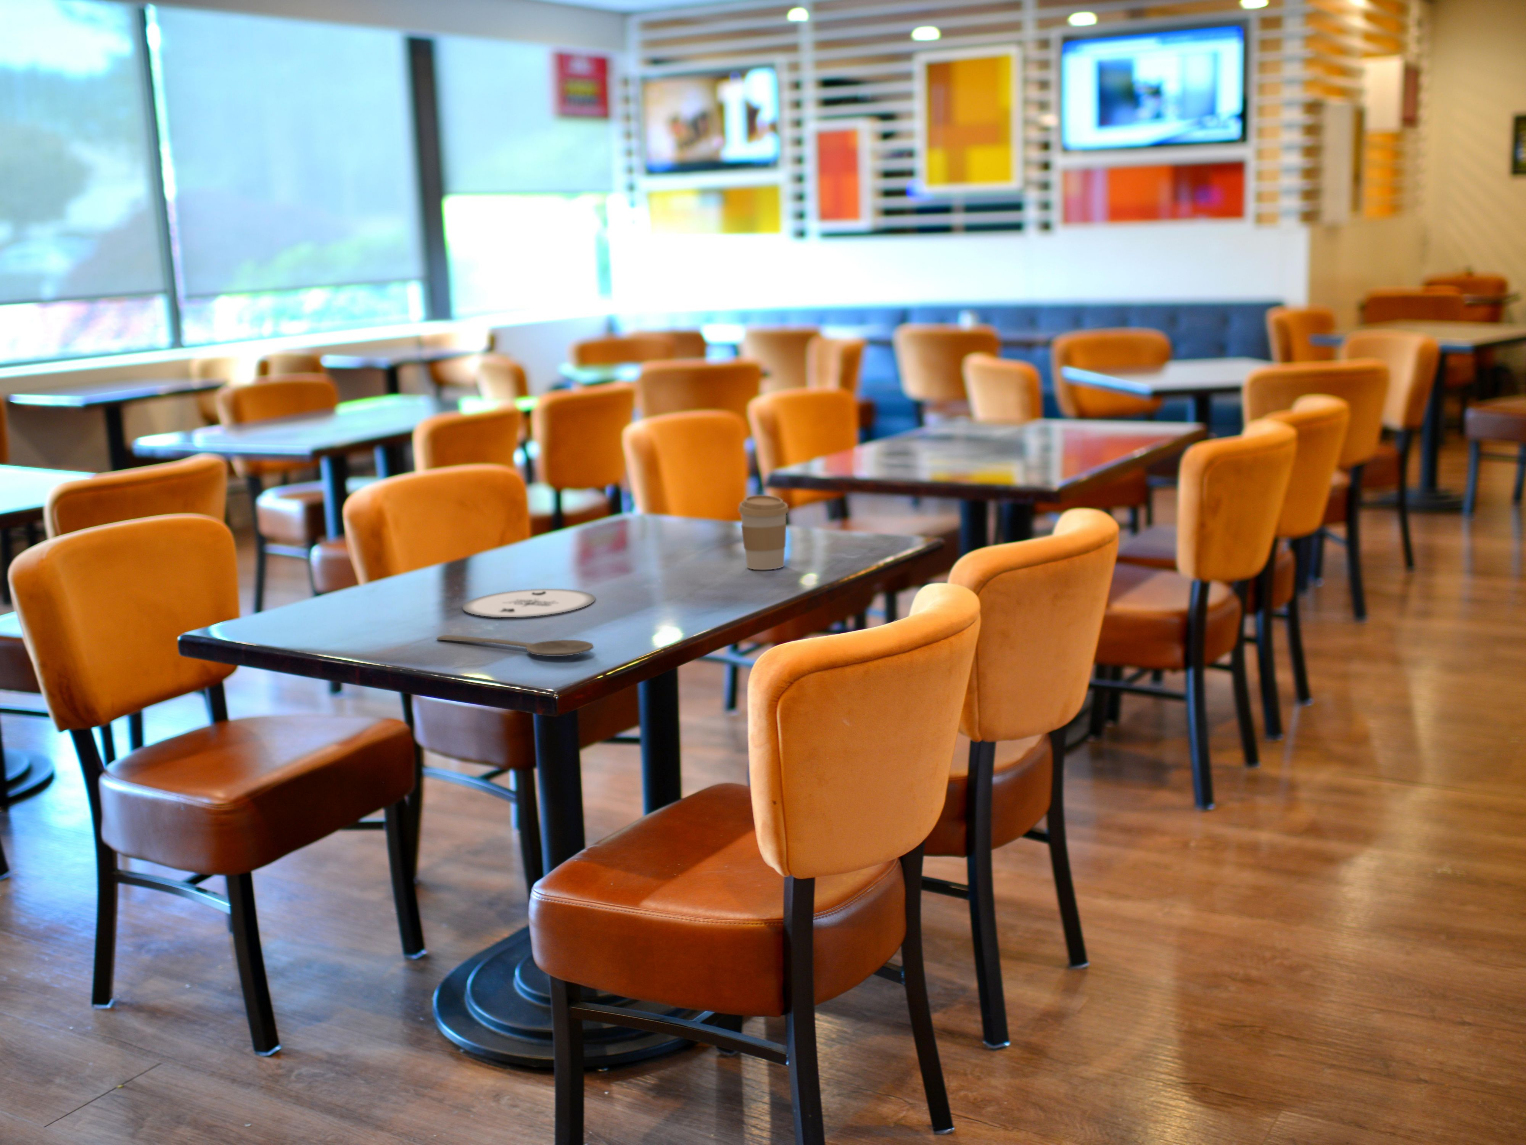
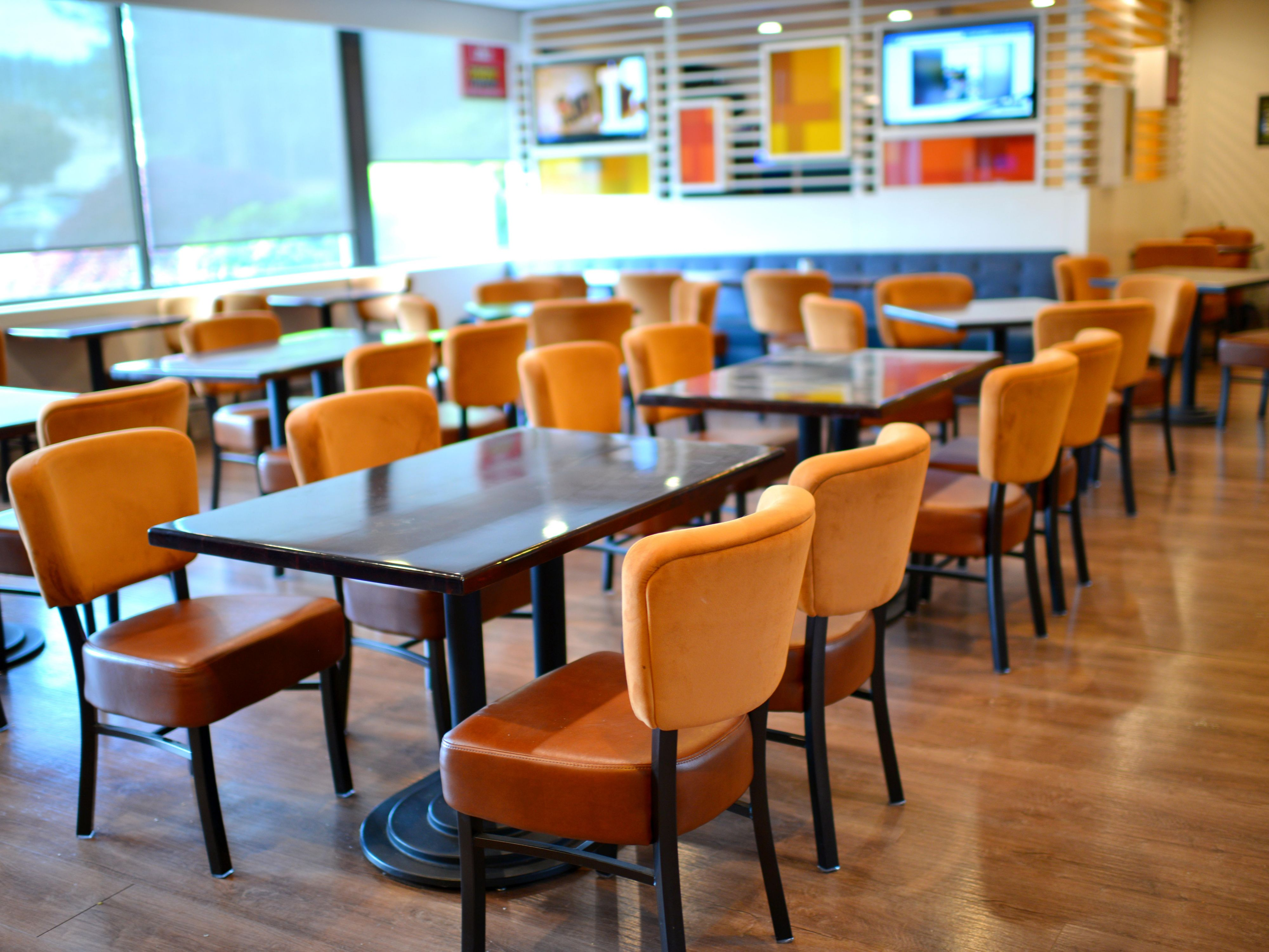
- coffee cup (764, 532)
- wooden spoon (511, 642)
- plate (529, 601)
